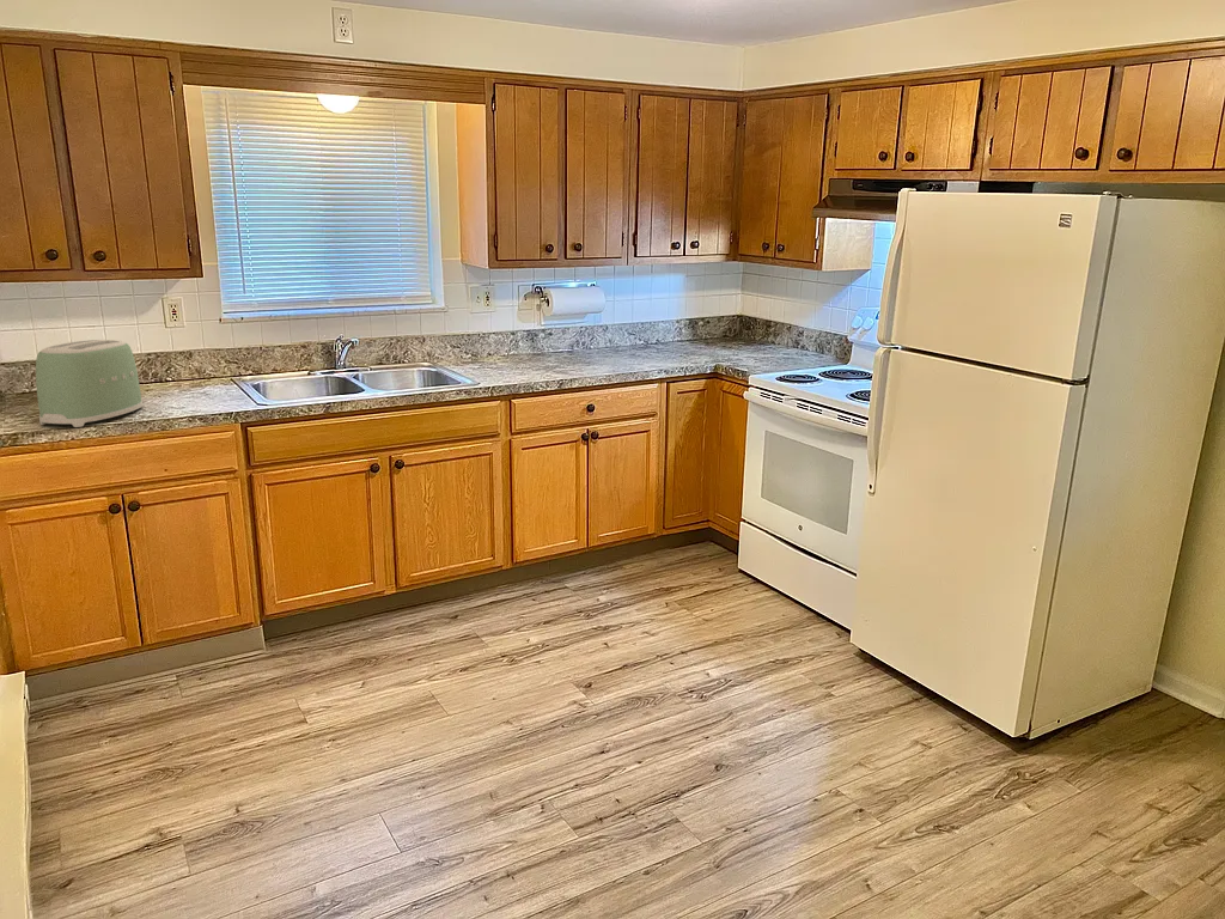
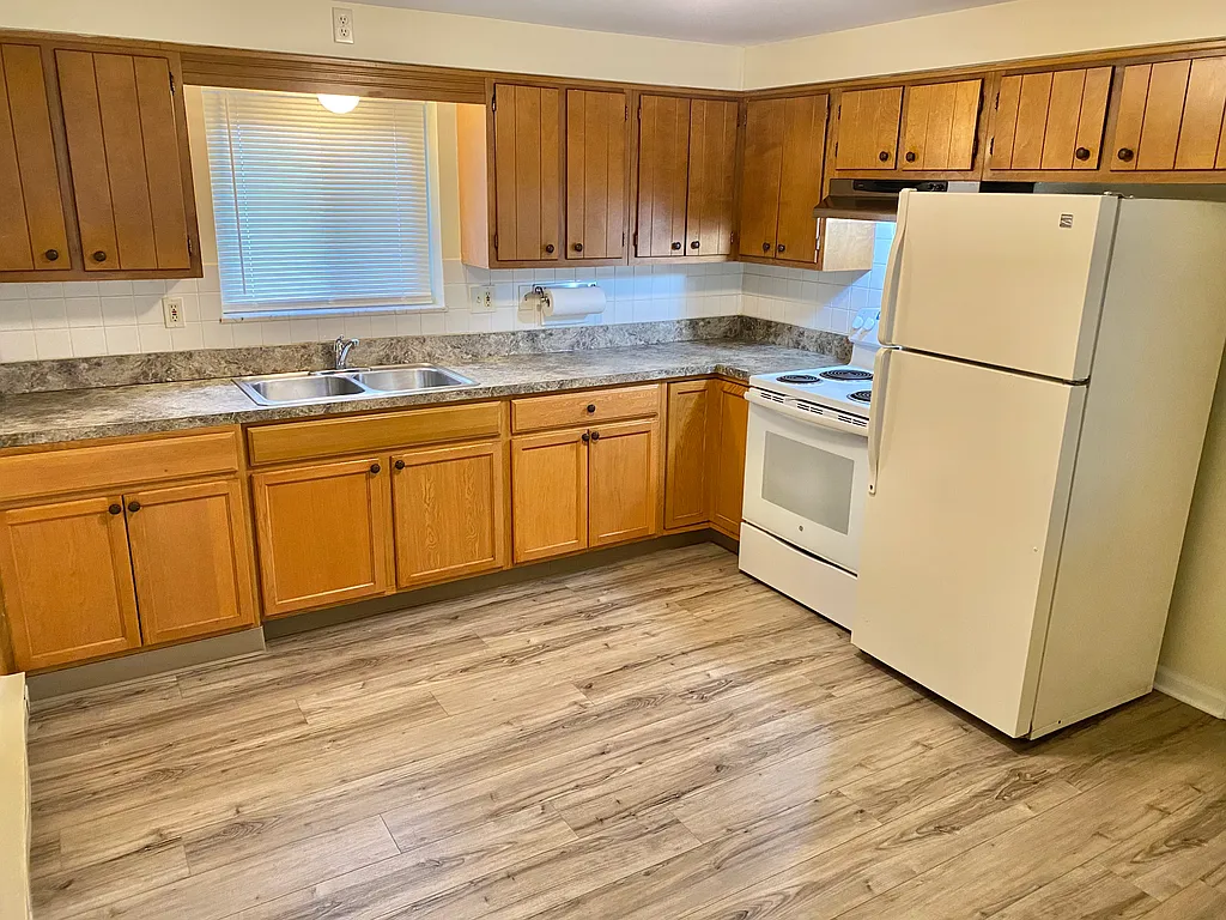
- toaster (89, 379)
